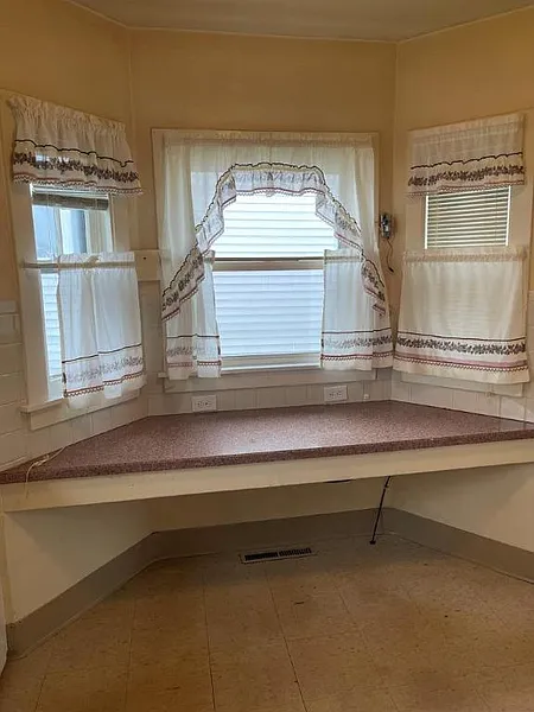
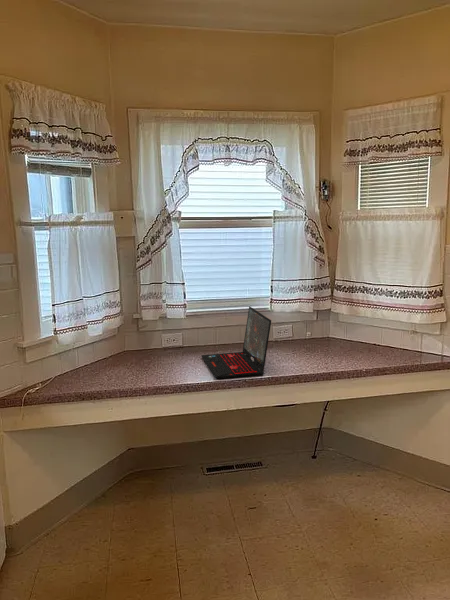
+ laptop (244, 340)
